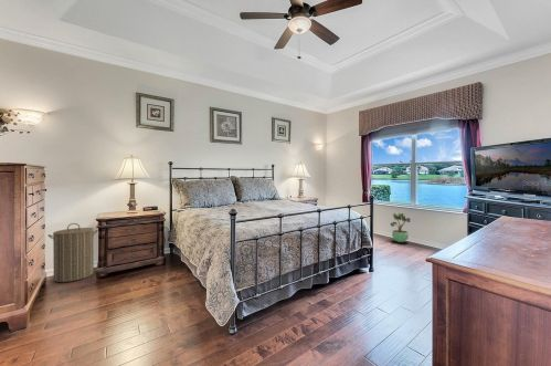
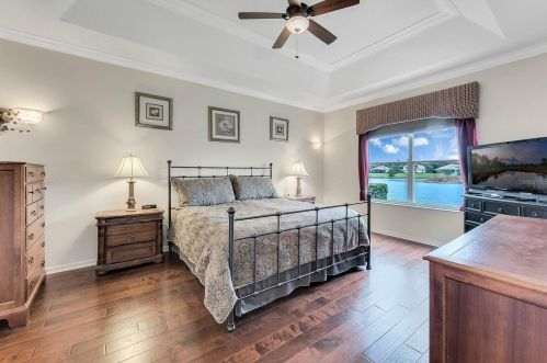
- potted plant (401, 227)
- laundry hamper (74, 249)
